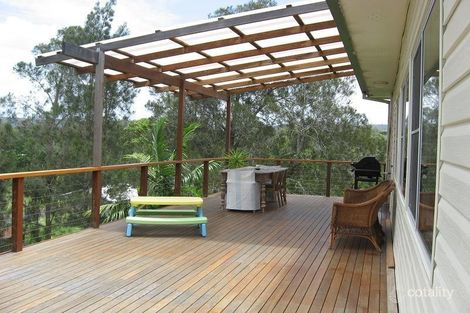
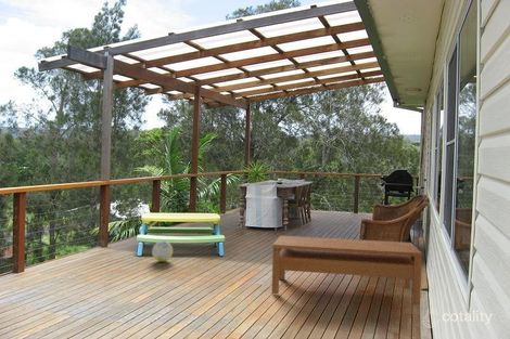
+ ball (162, 250)
+ coffee table (344, 266)
